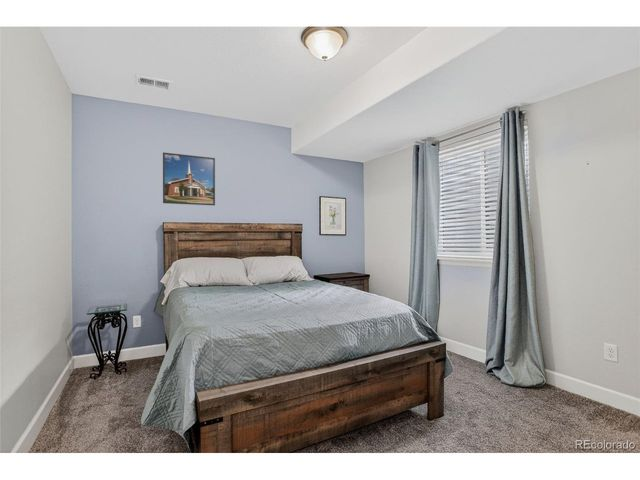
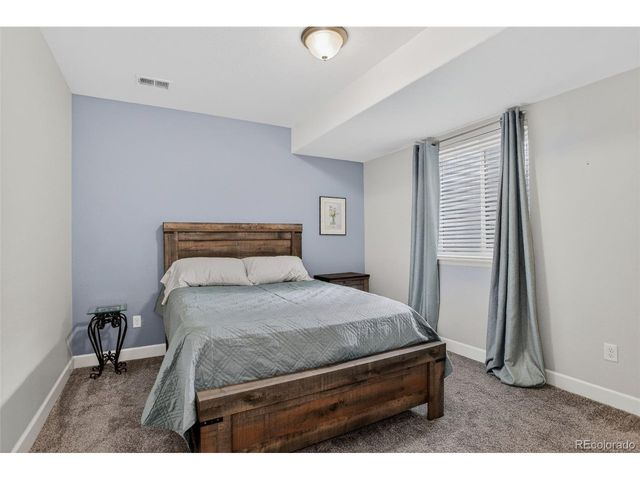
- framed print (189, 179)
